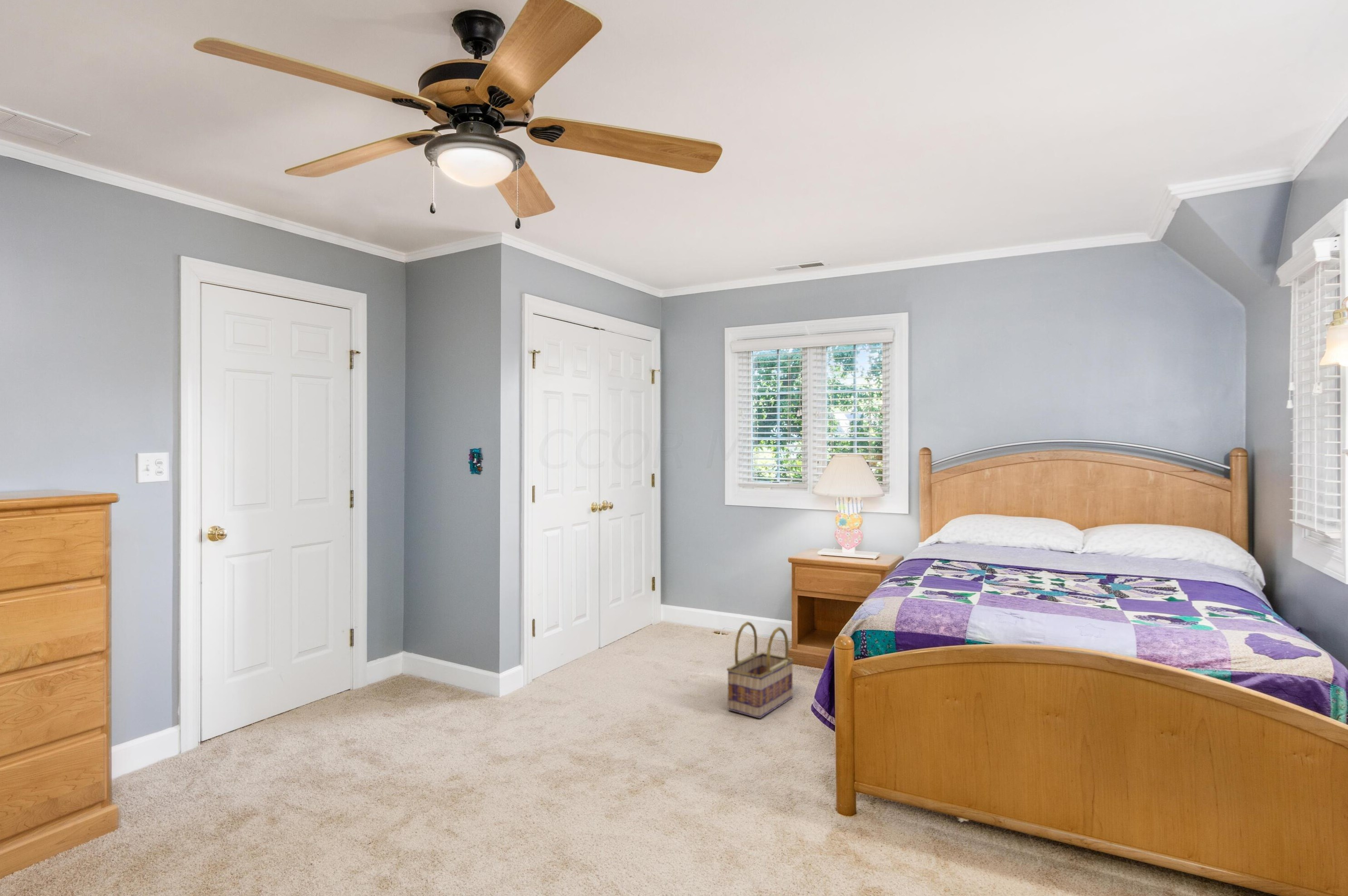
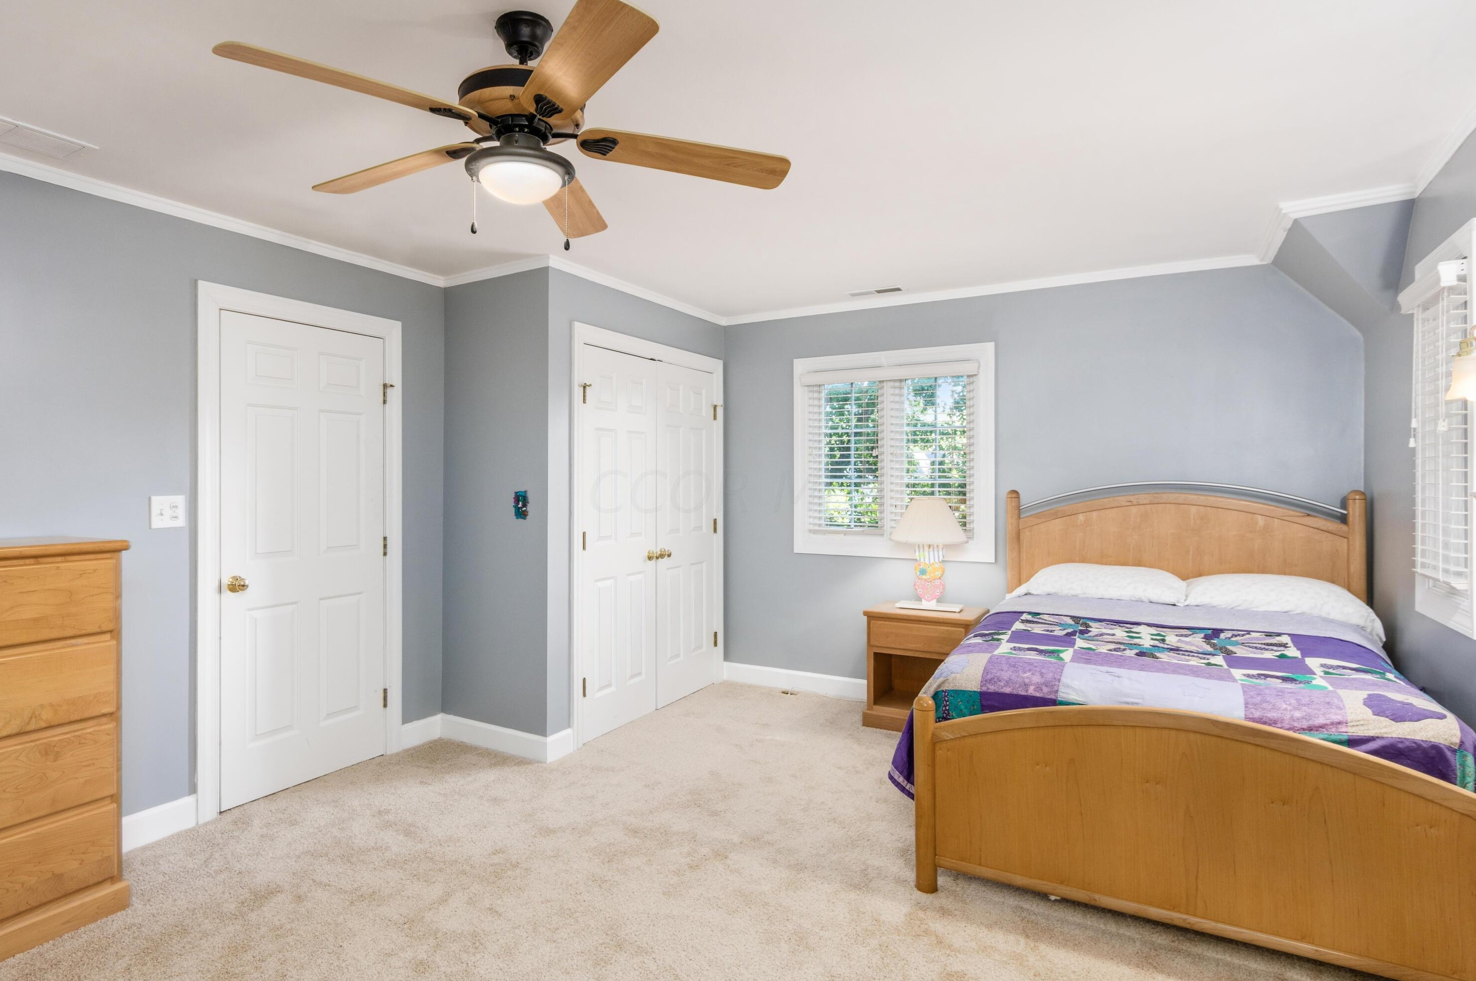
- basket (761, 664)
